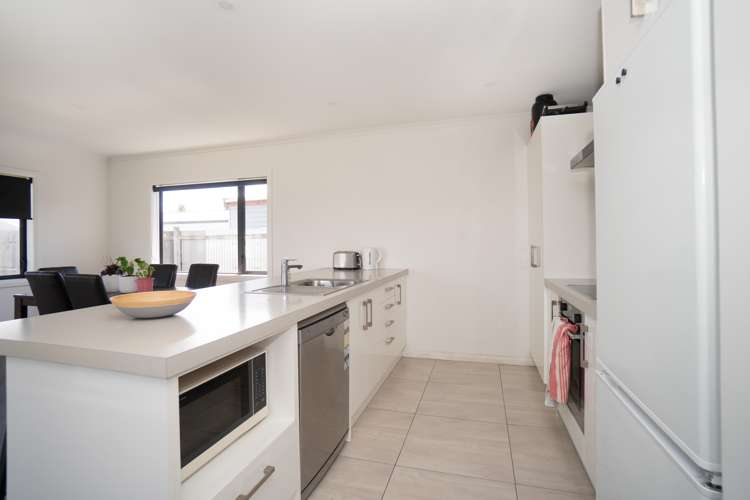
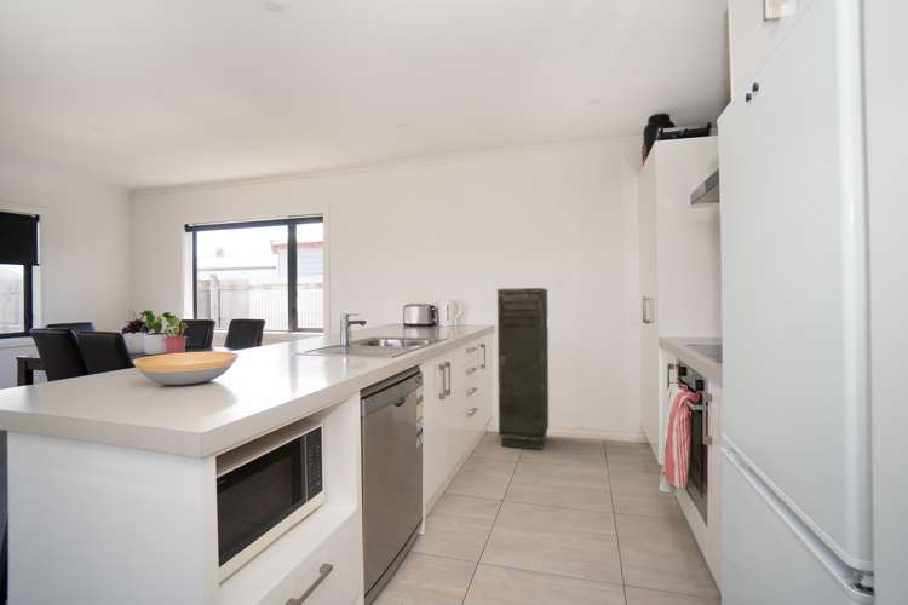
+ storage cabinet (523, 364)
